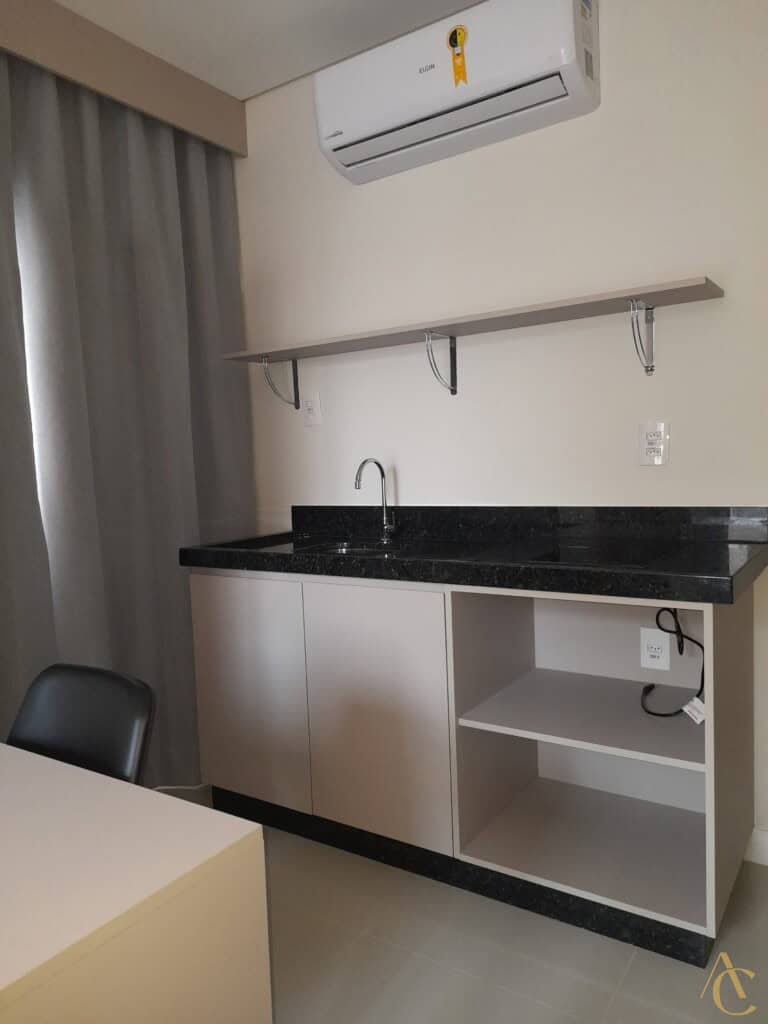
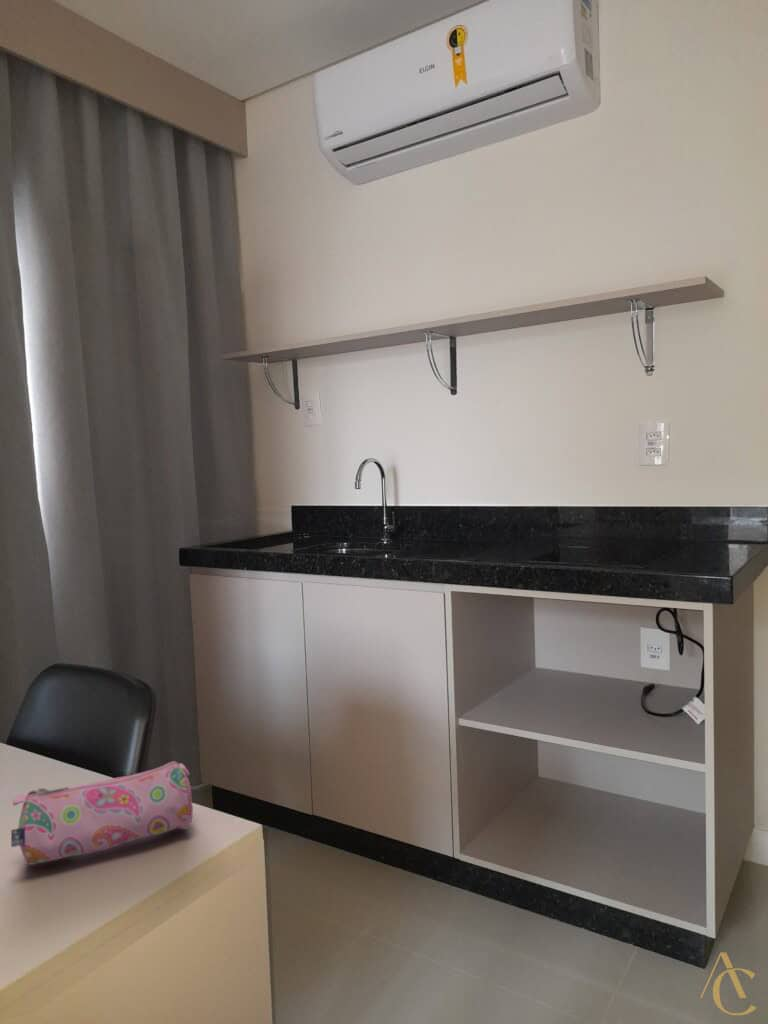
+ pencil case (106, 810)
